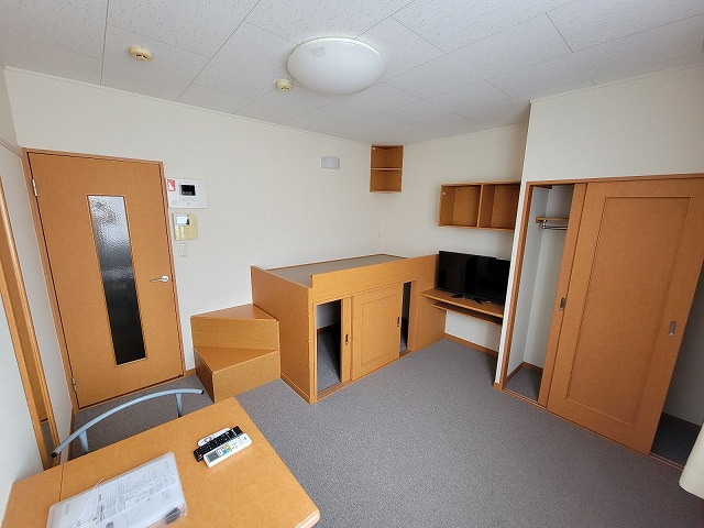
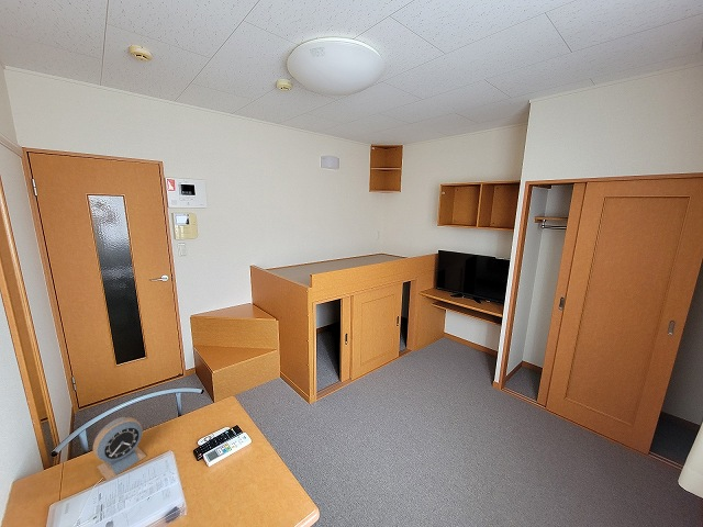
+ alarm clock (119, 441)
